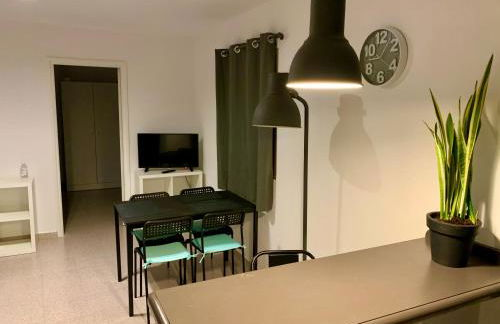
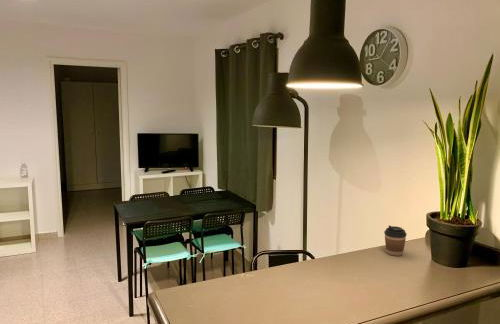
+ coffee cup (395, 239)
